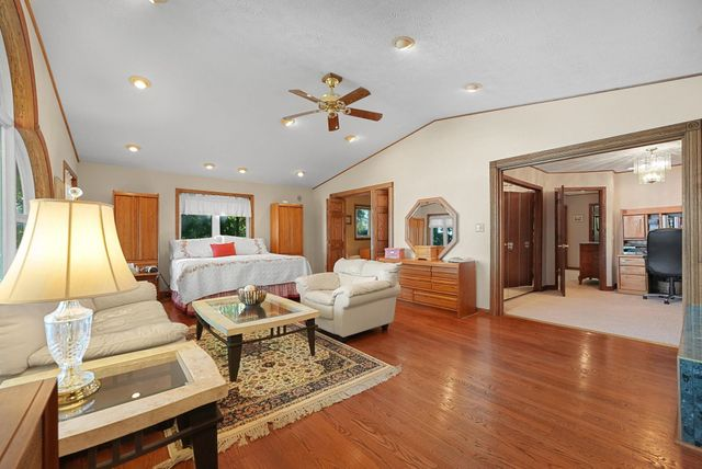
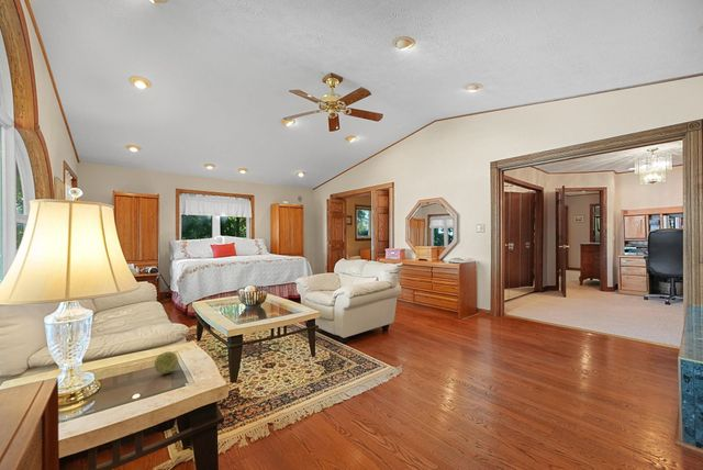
+ decorative ball (166, 362)
